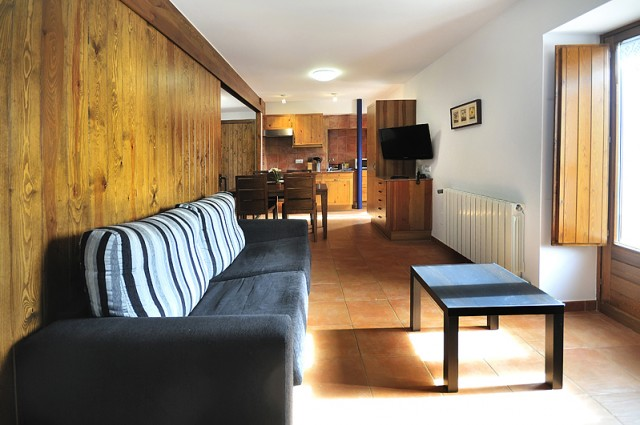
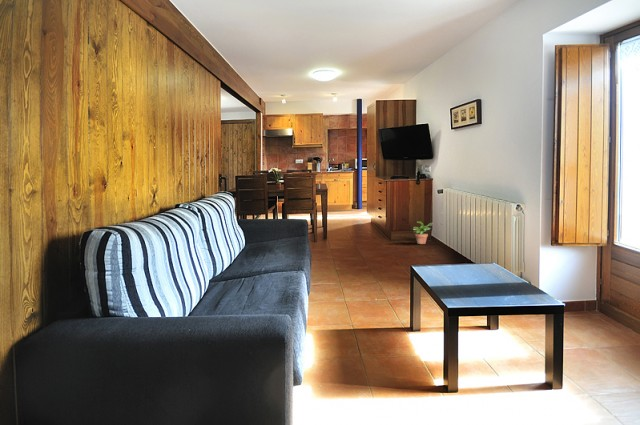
+ potted plant (422, 232)
